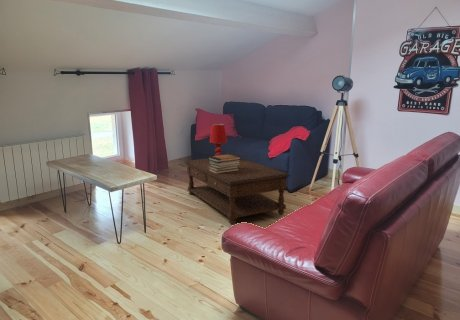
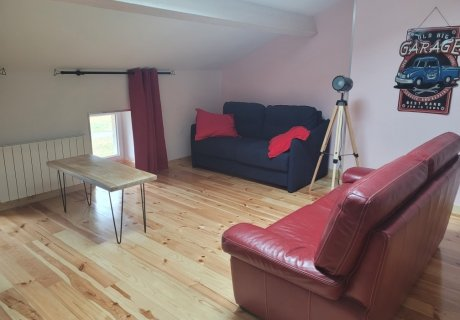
- table lamp (218, 141)
- coffee table (232, 185)
- book stack (224, 163)
